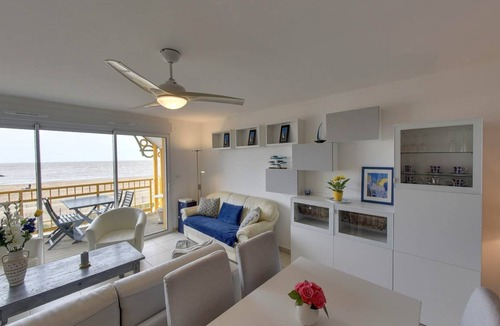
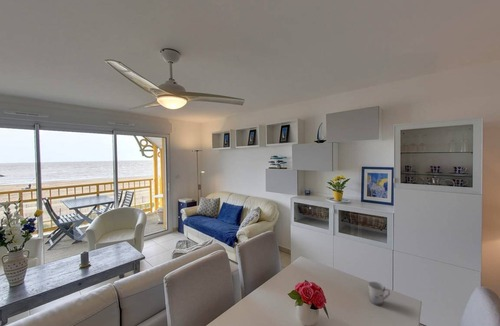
+ cup (379, 293)
